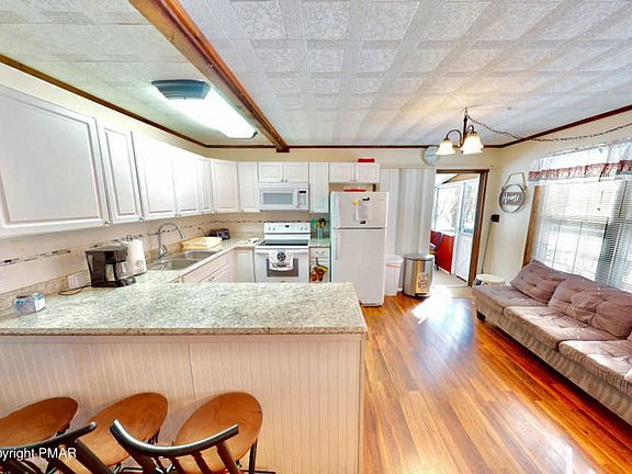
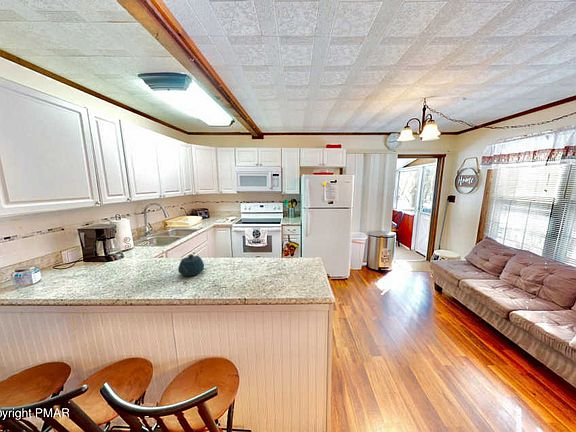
+ teapot (190, 264)
